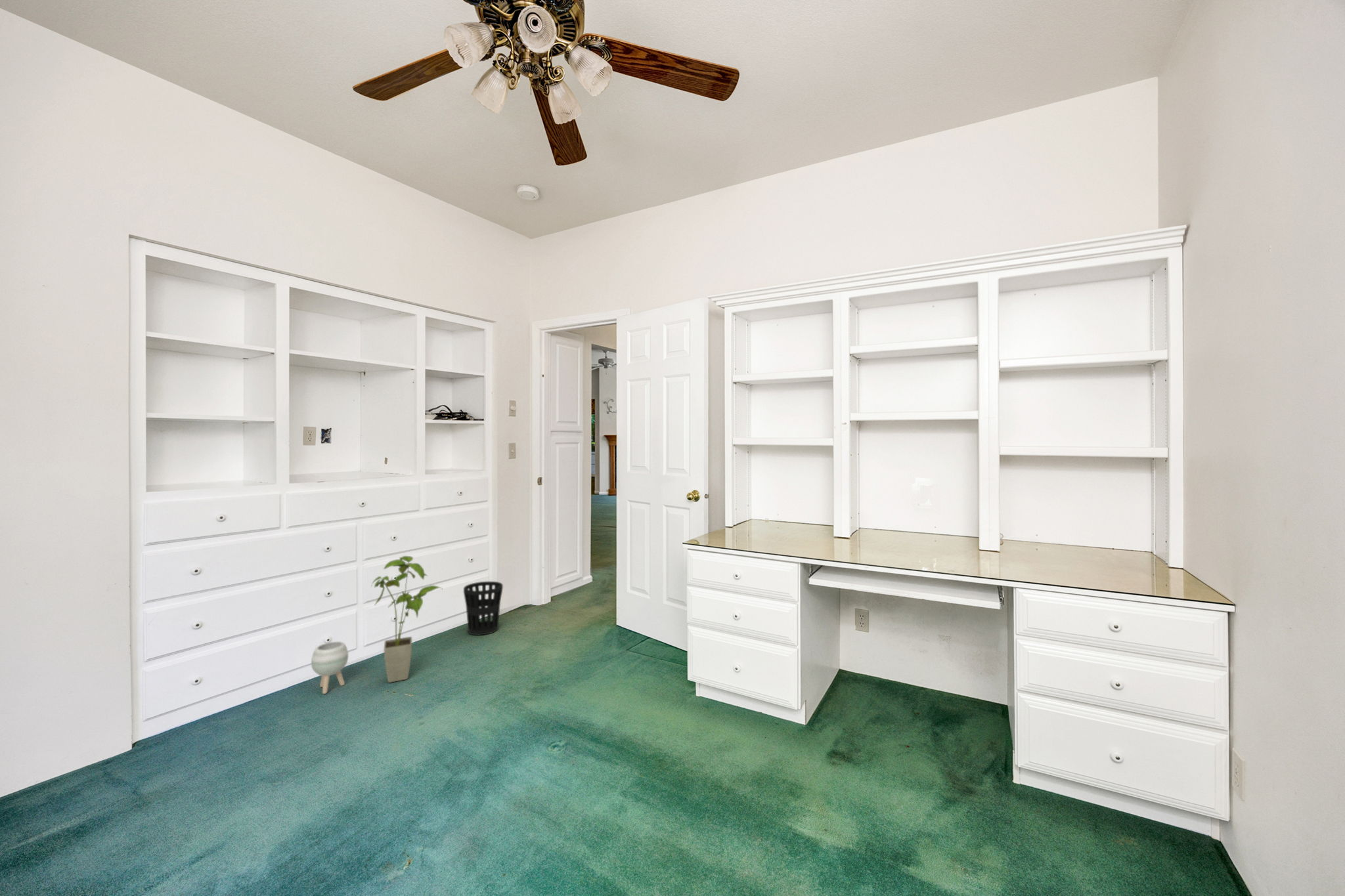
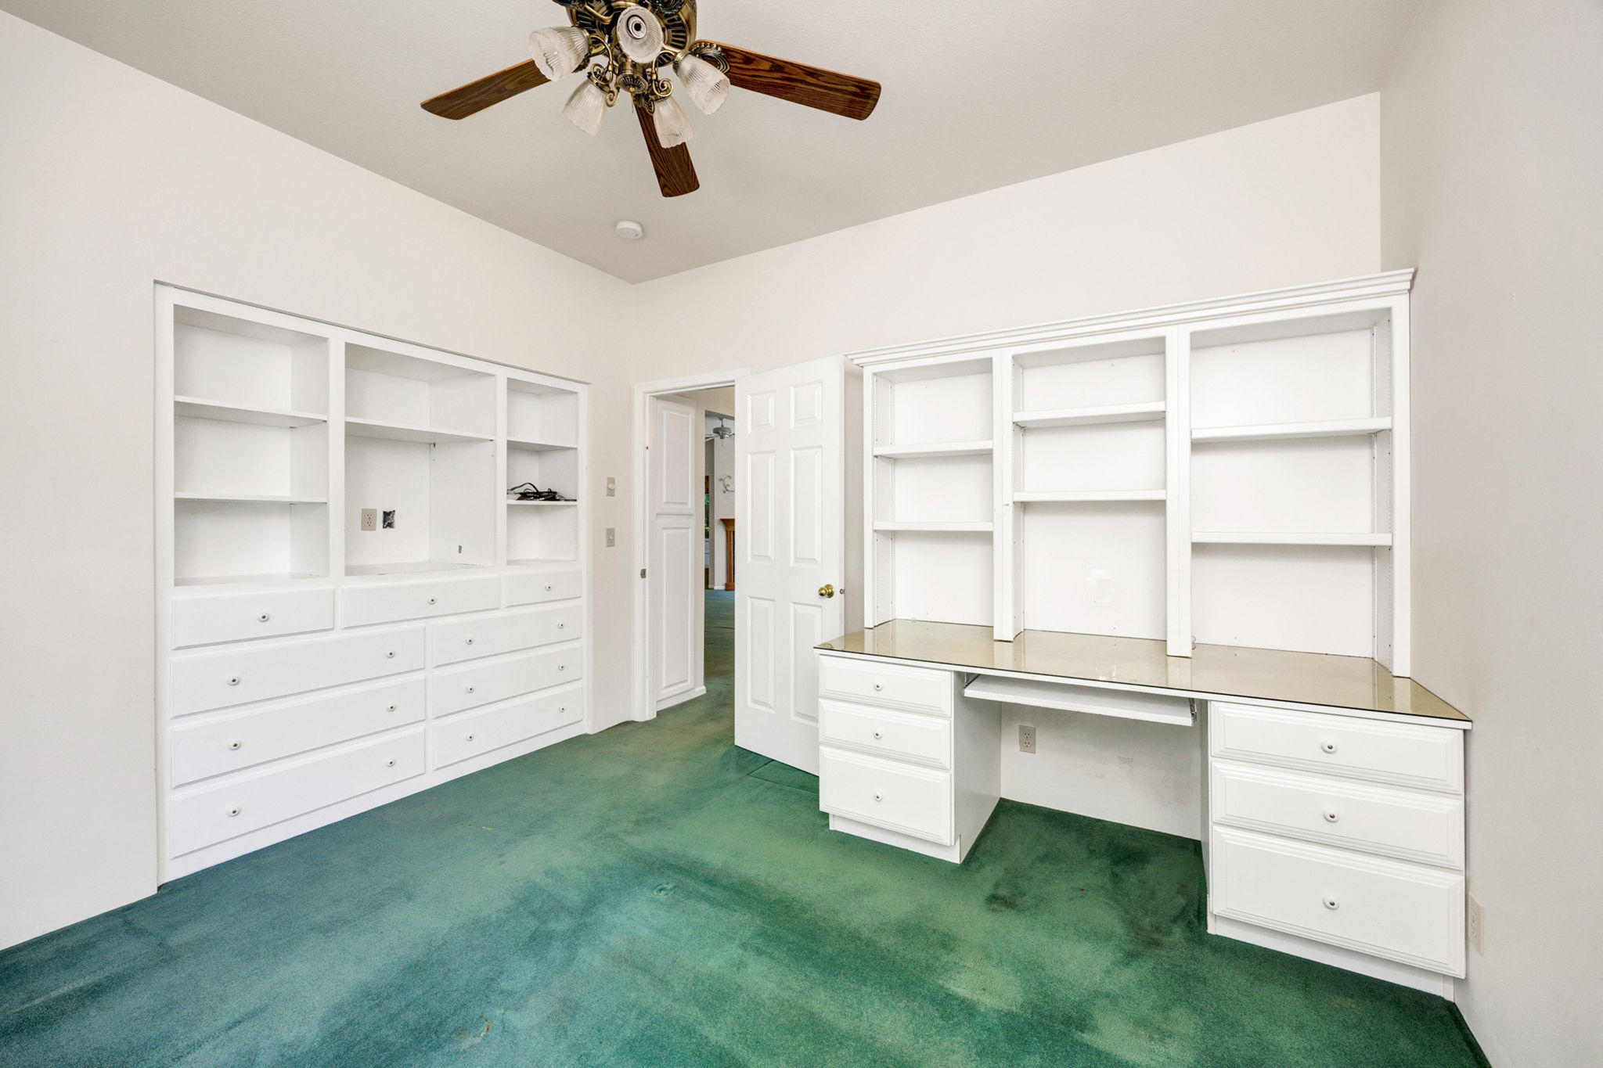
- house plant (408, 616)
- wastebasket (483, 608)
- planter (330, 667)
